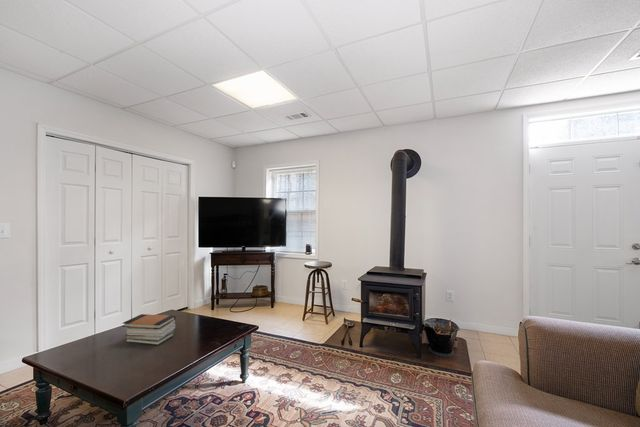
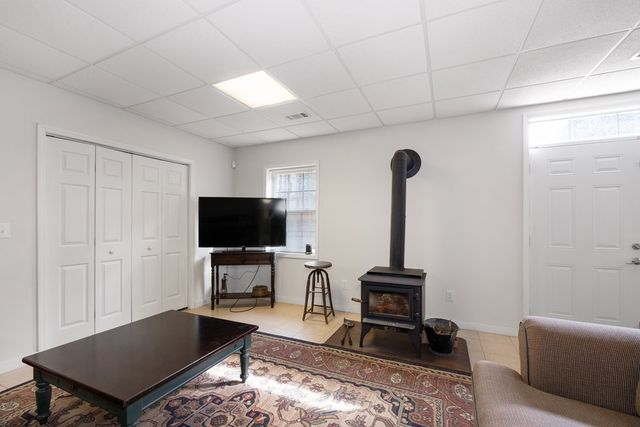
- book stack (150, 328)
